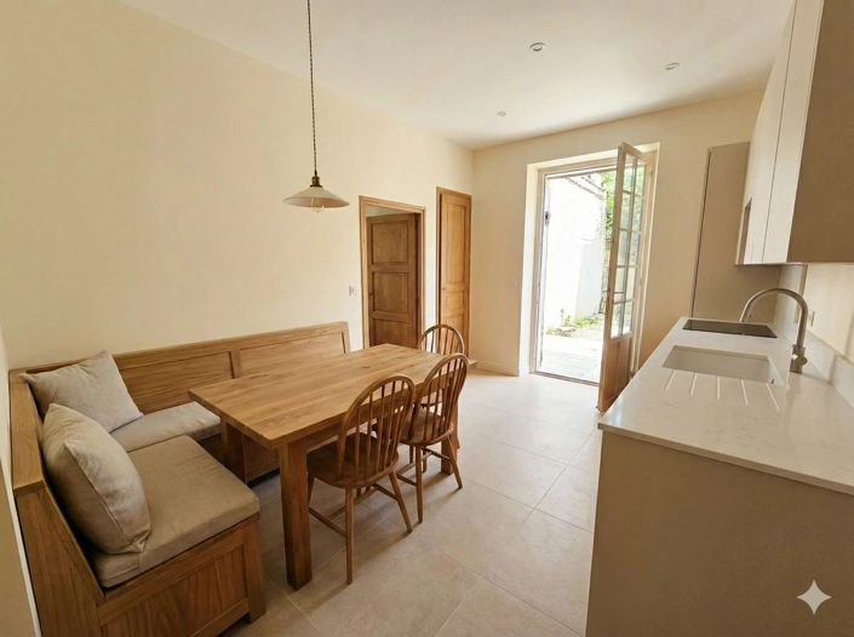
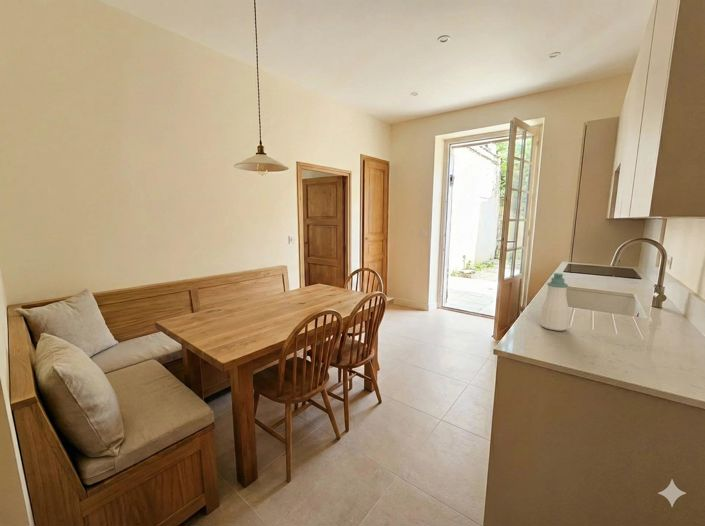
+ soap bottle (555, 300)
